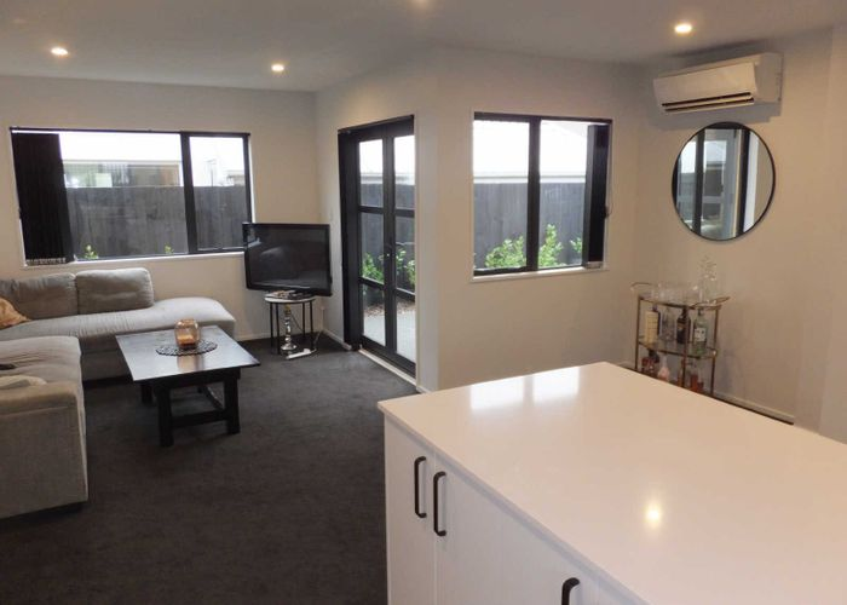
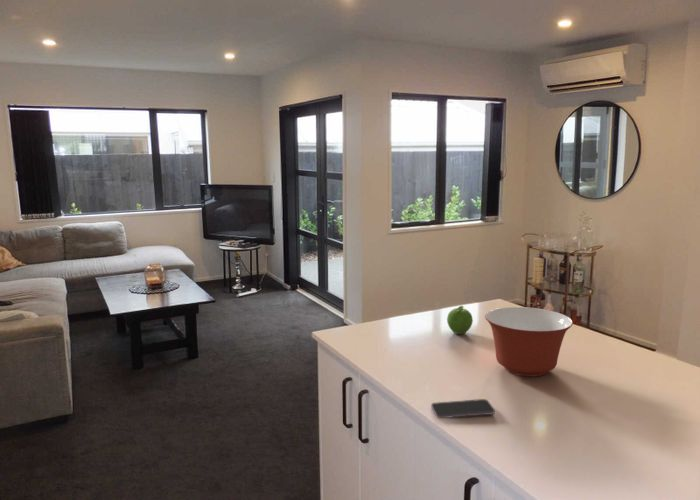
+ smartphone (462, 408)
+ fruit (459, 319)
+ mixing bowl (526, 343)
